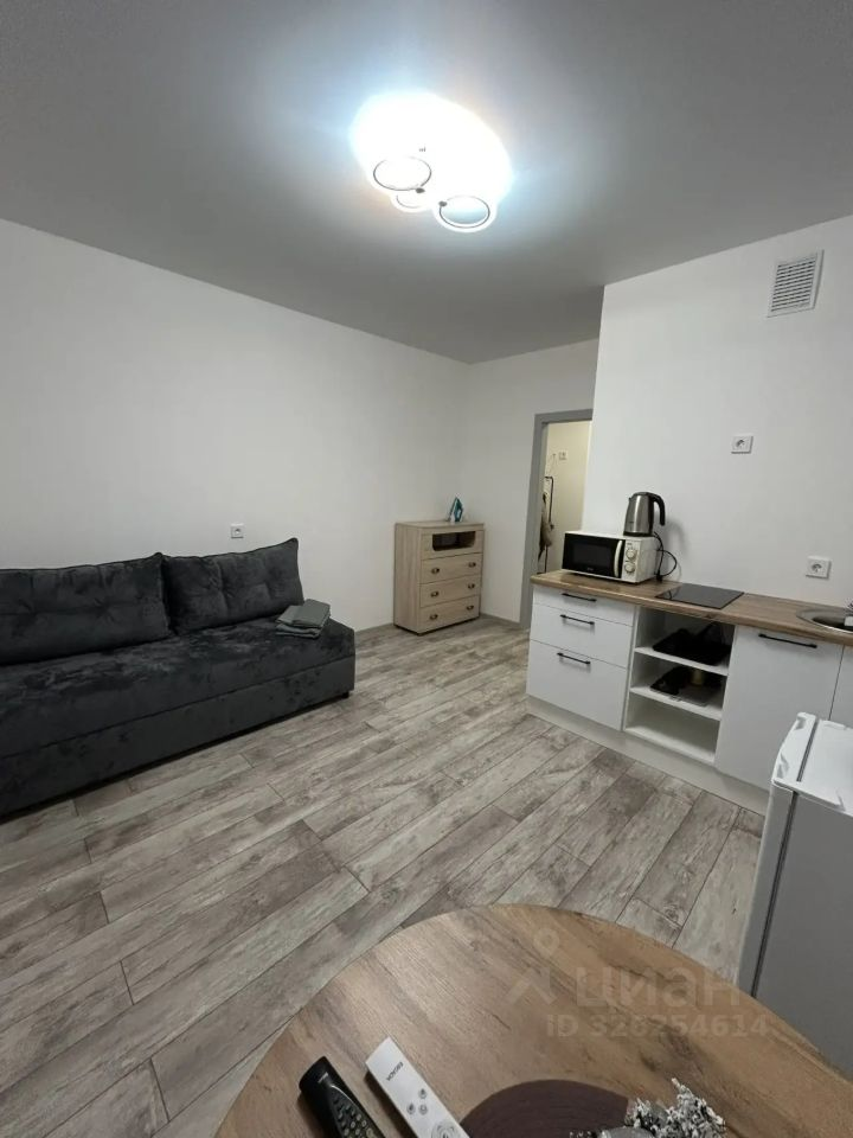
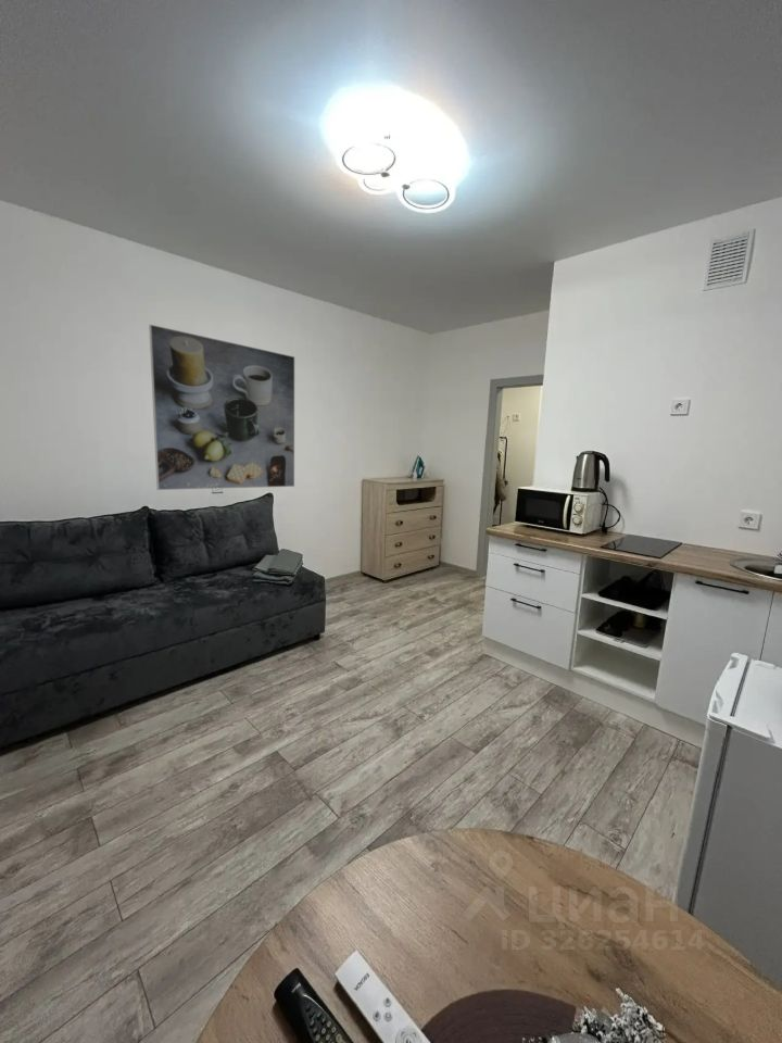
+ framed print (231, 417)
